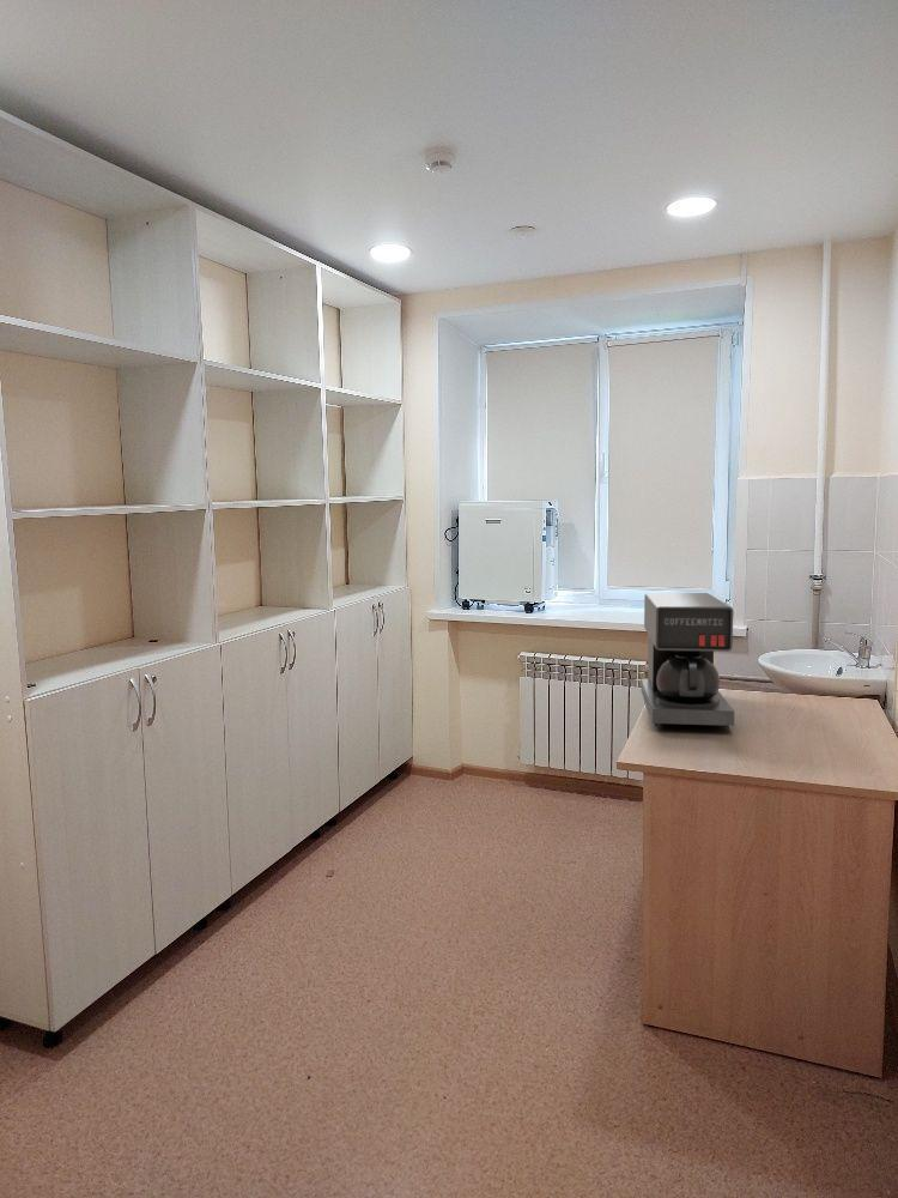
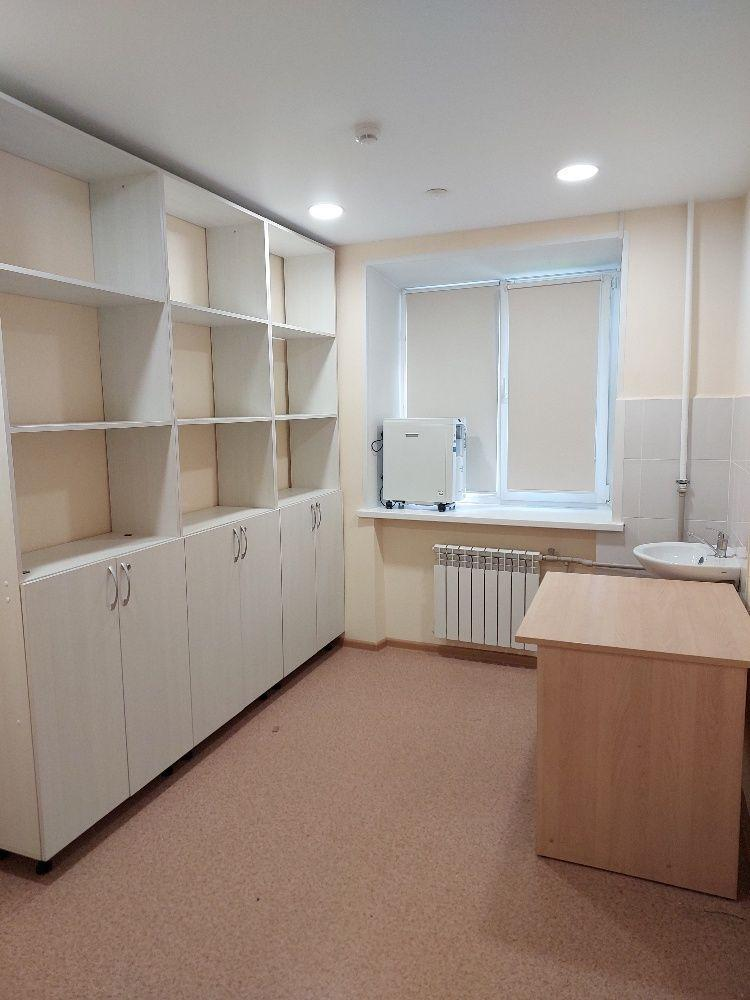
- coffee maker (684, 655)
